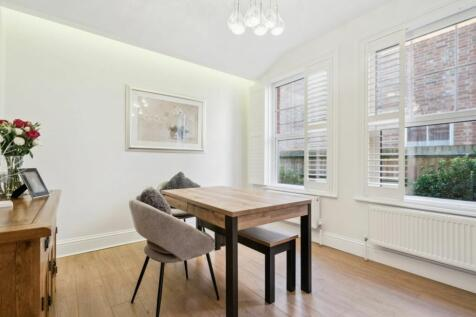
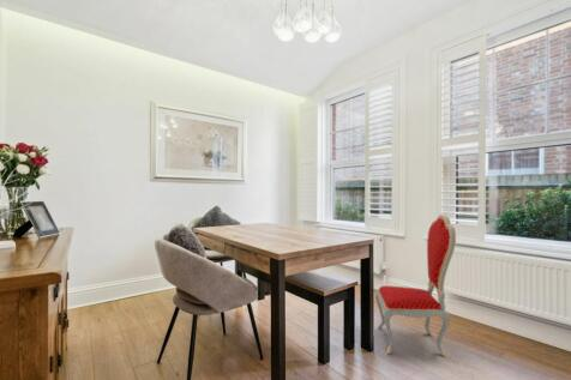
+ dining chair (411, 288)
